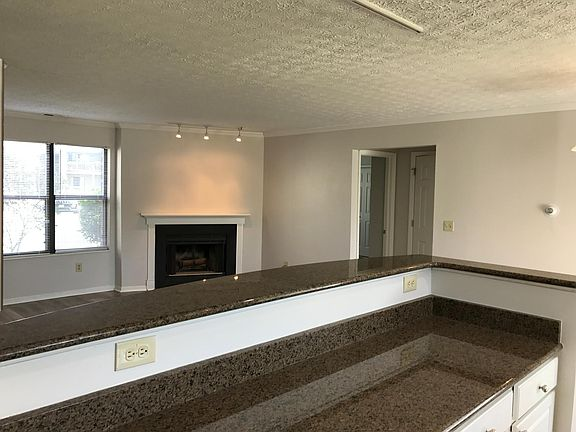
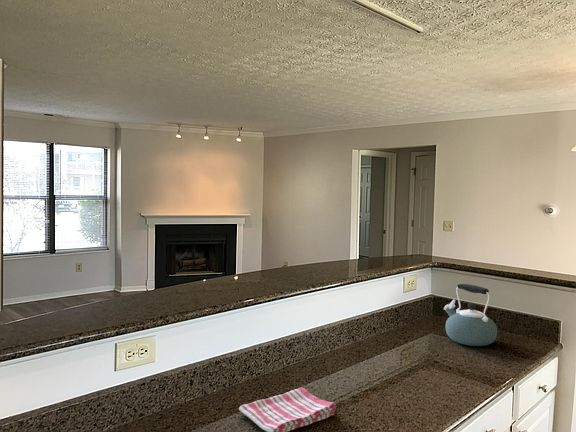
+ dish towel (287, 407)
+ kettle (467, 312)
